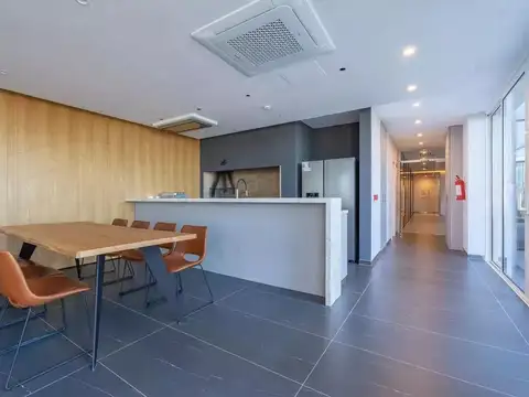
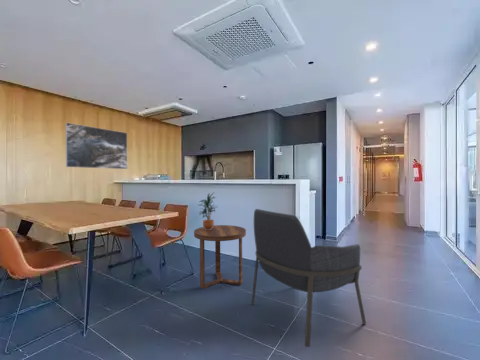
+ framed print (99, 148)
+ side table (219, 255)
+ armchair (303, 259)
+ potted plant (206, 211)
